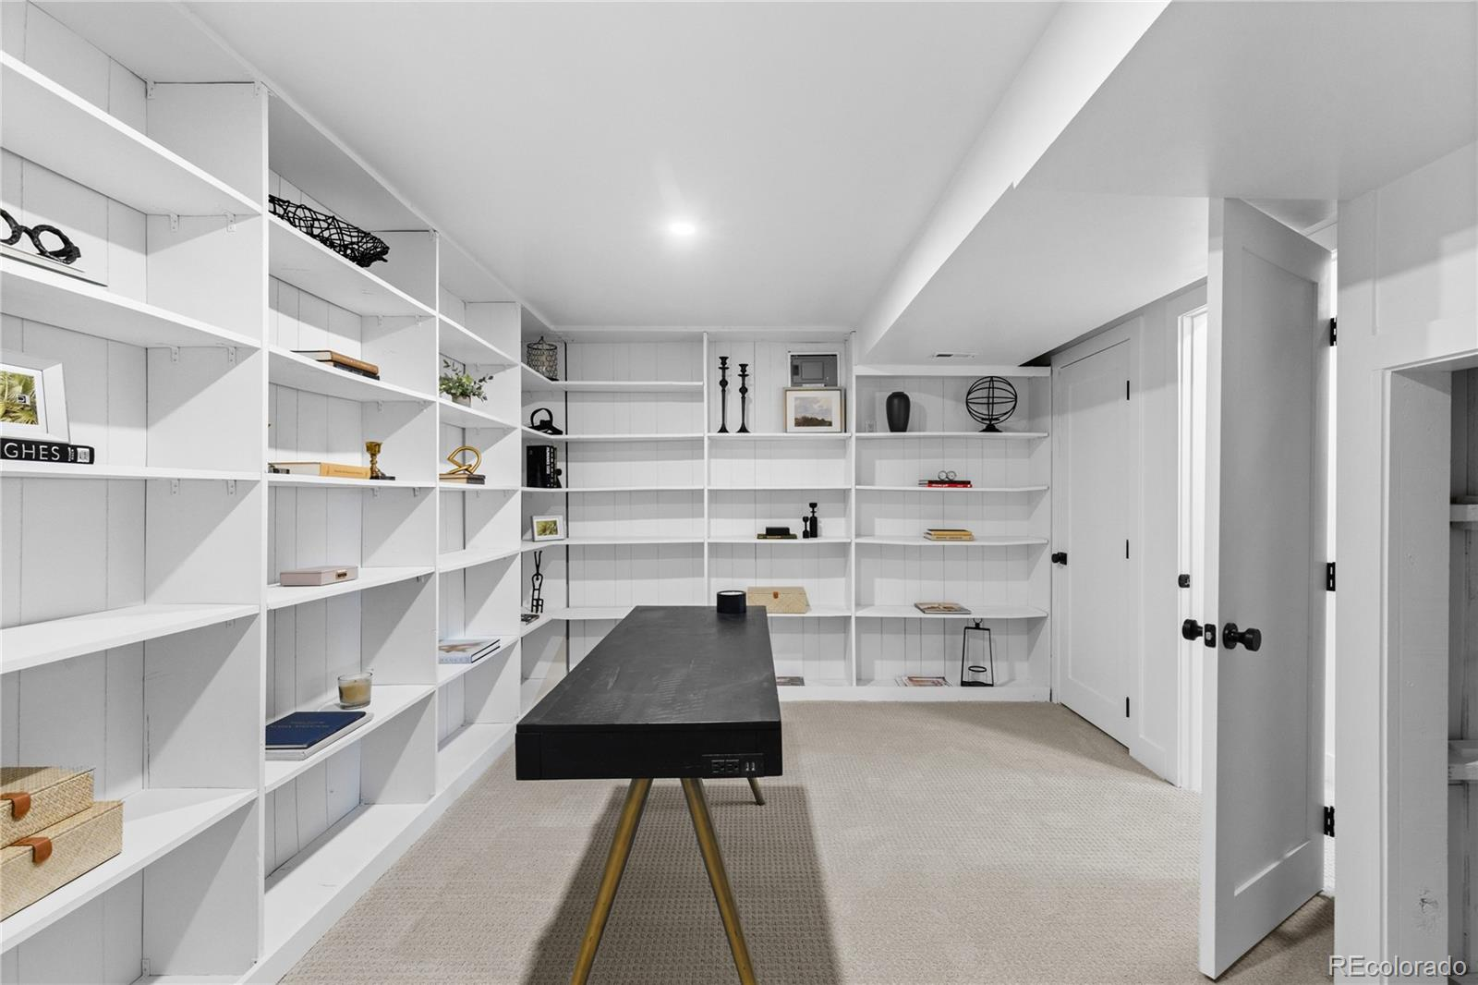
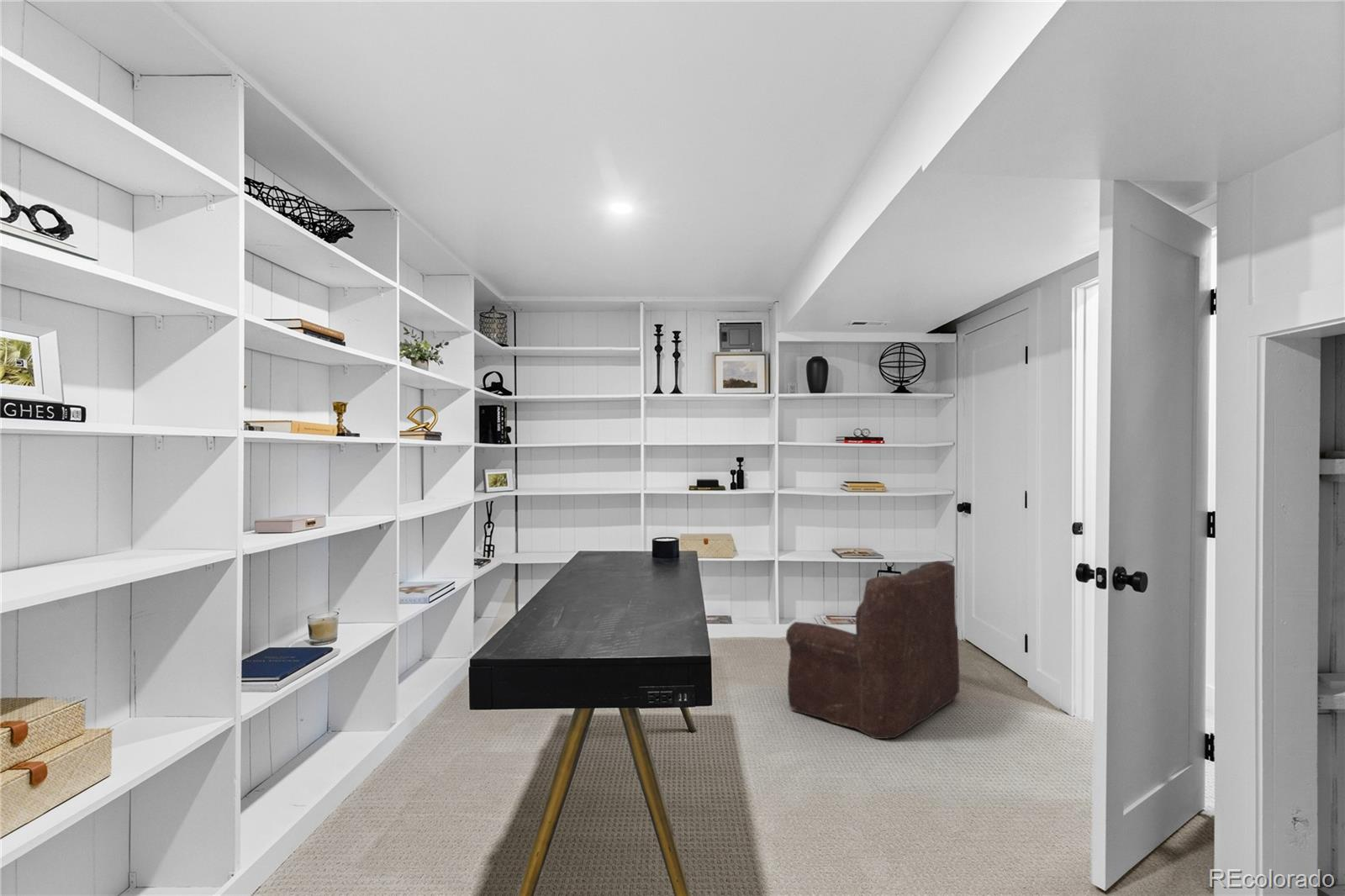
+ armchair (873, 632)
